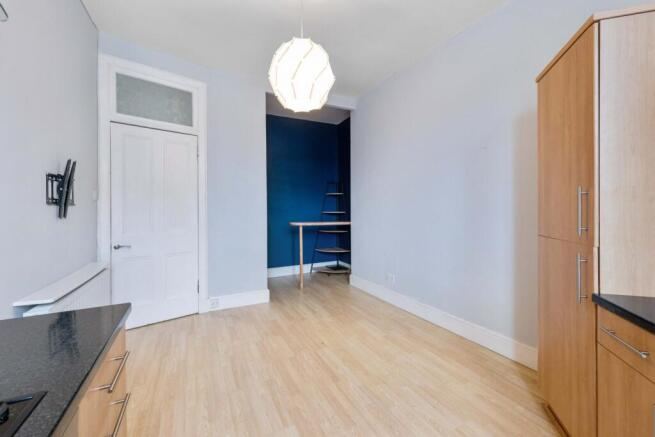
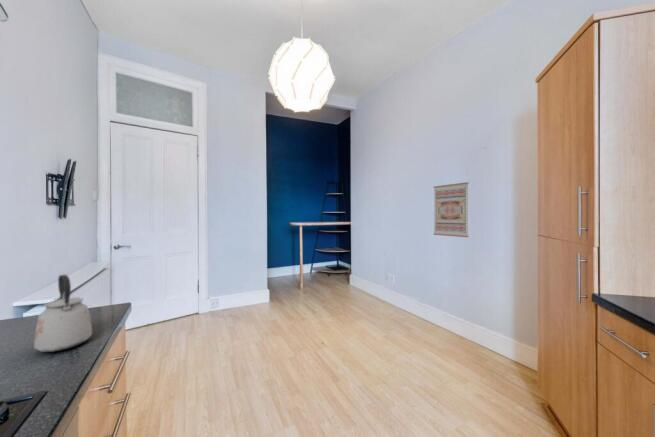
+ wall art (449, 210)
+ kettle (63, 308)
